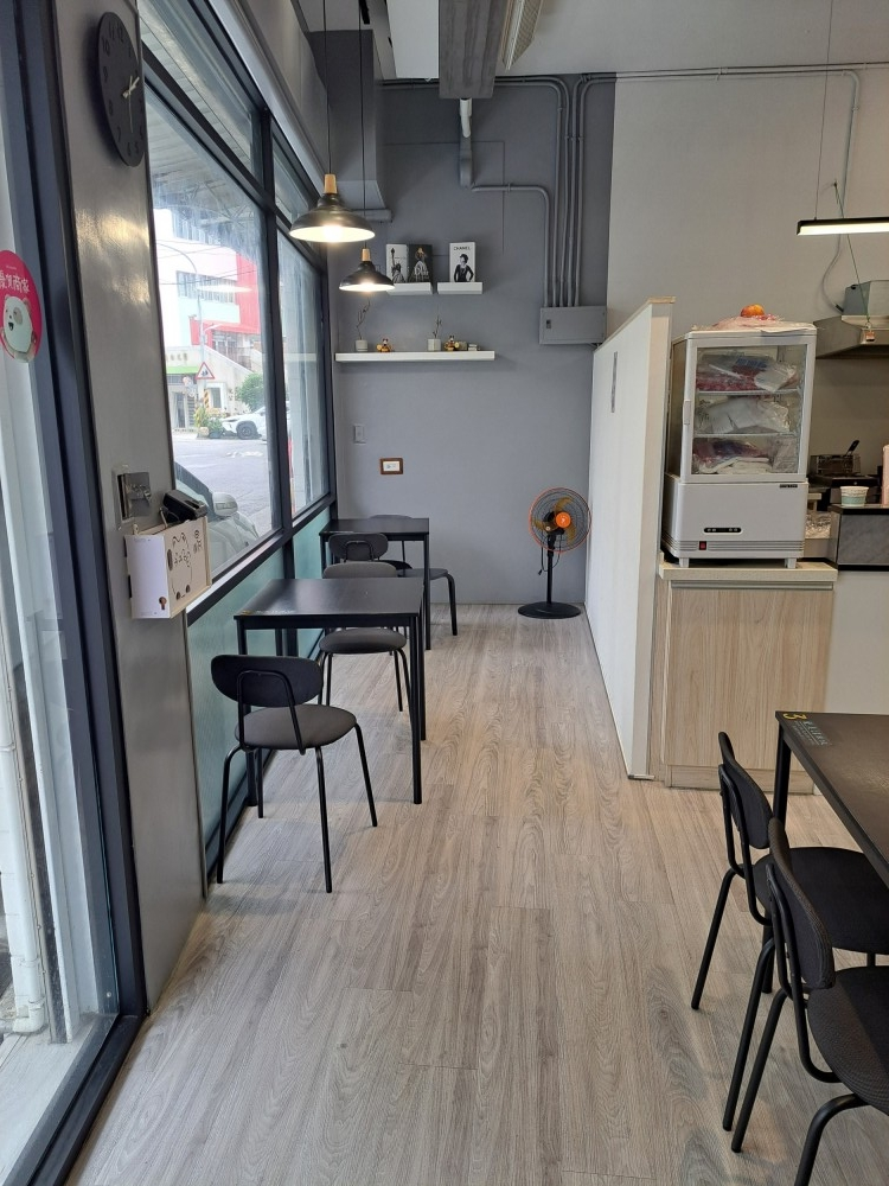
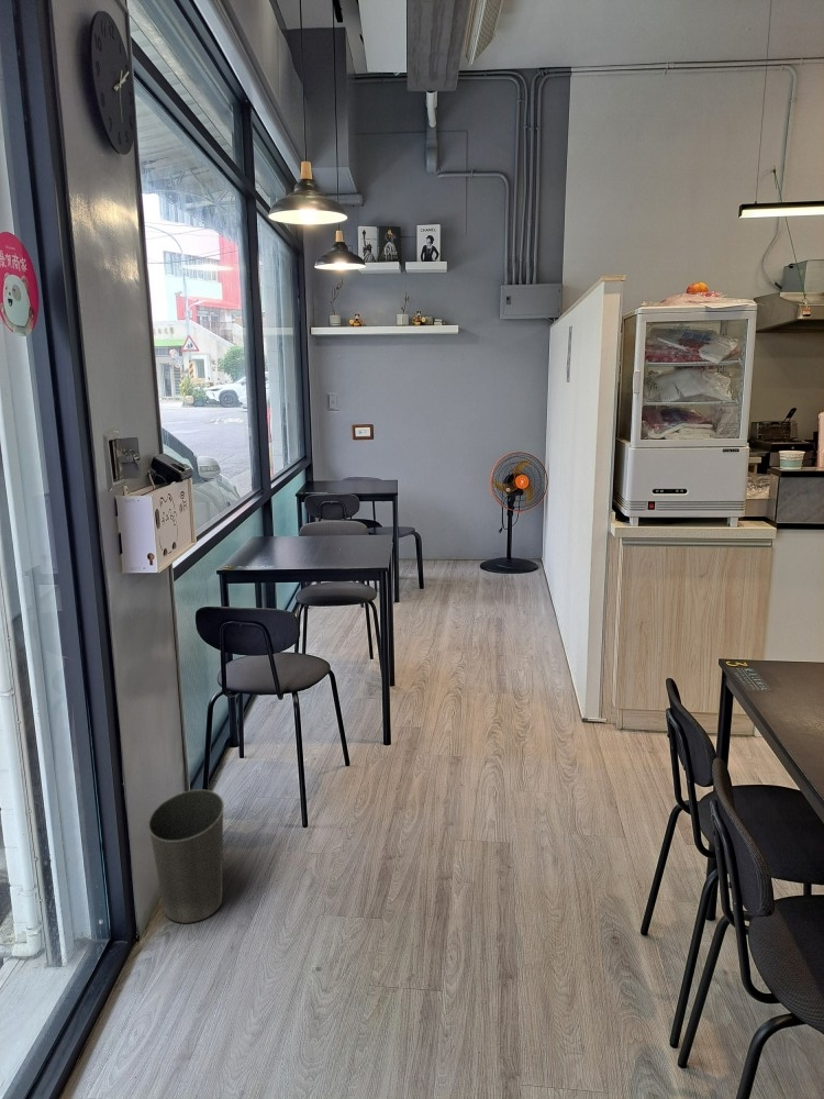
+ waste basket (189, 859)
